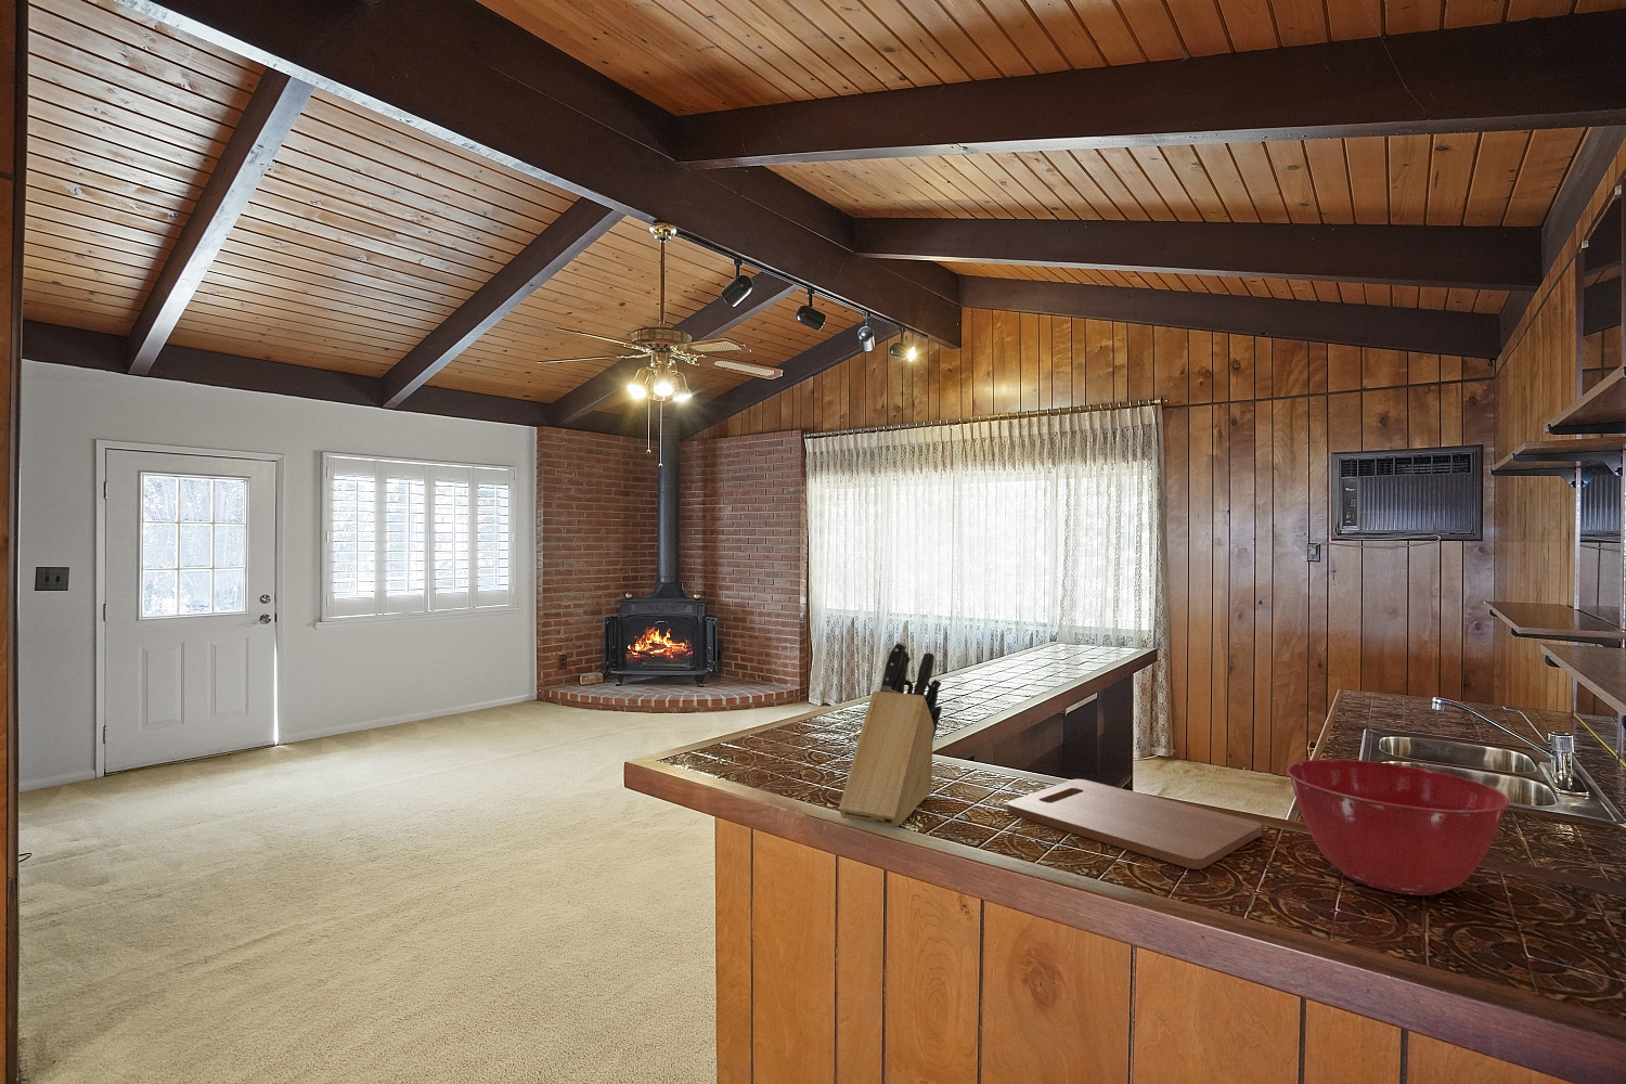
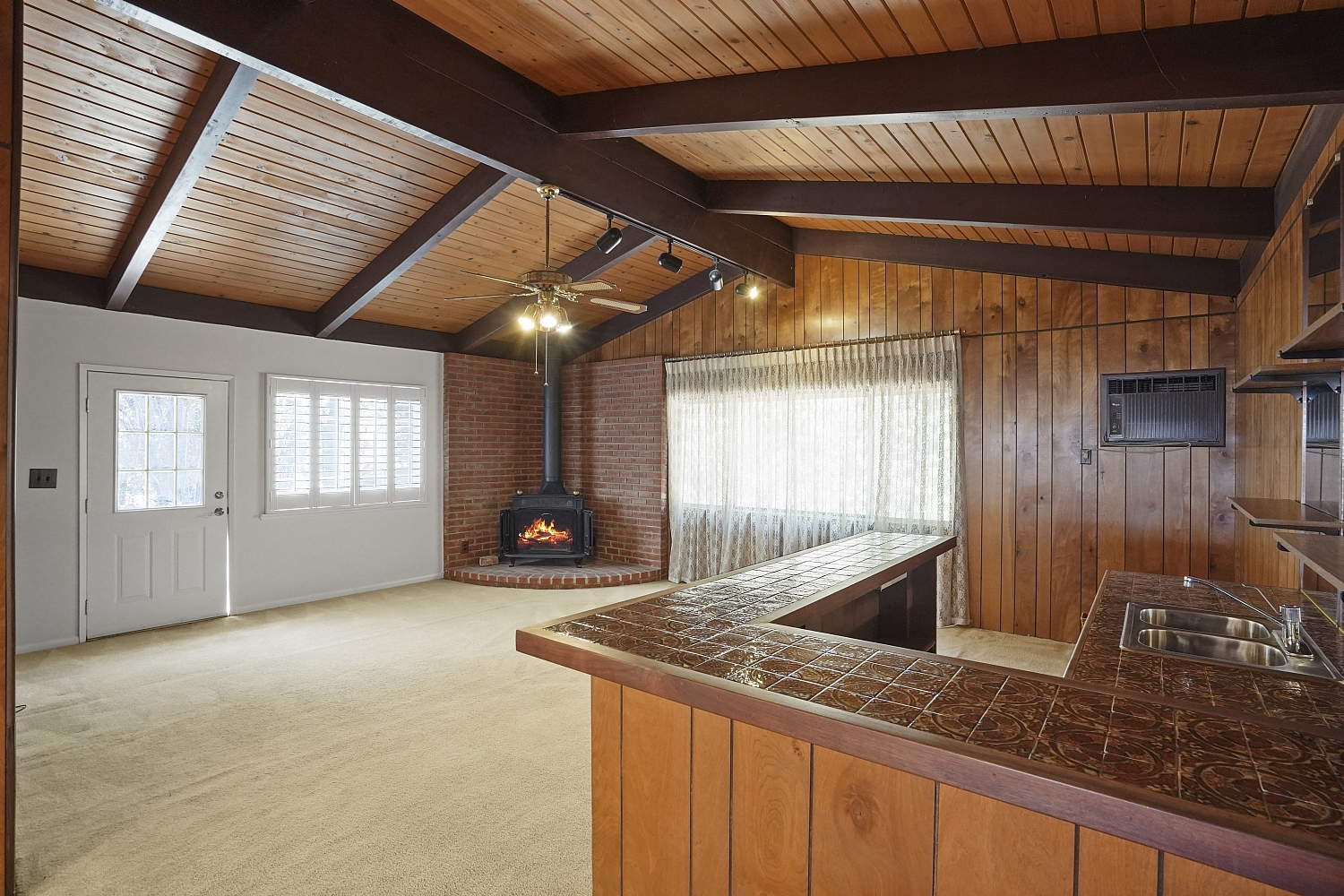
- mixing bowl (1391, 829)
- knife block (895, 725)
- cutting board (1129, 818)
